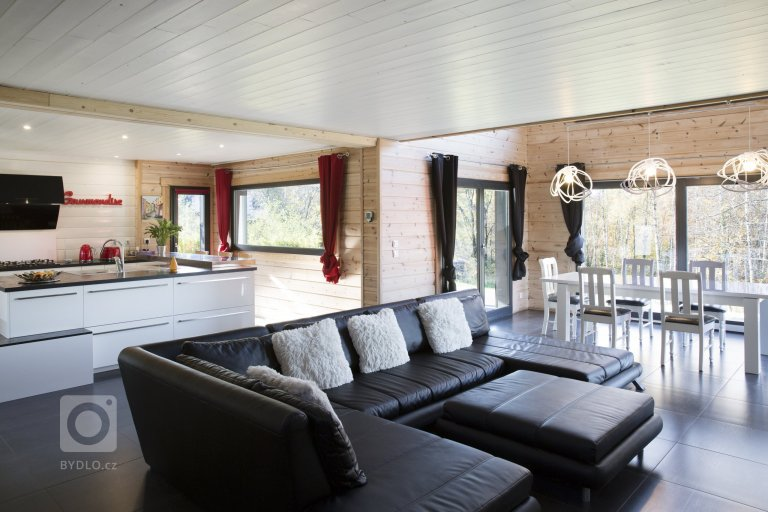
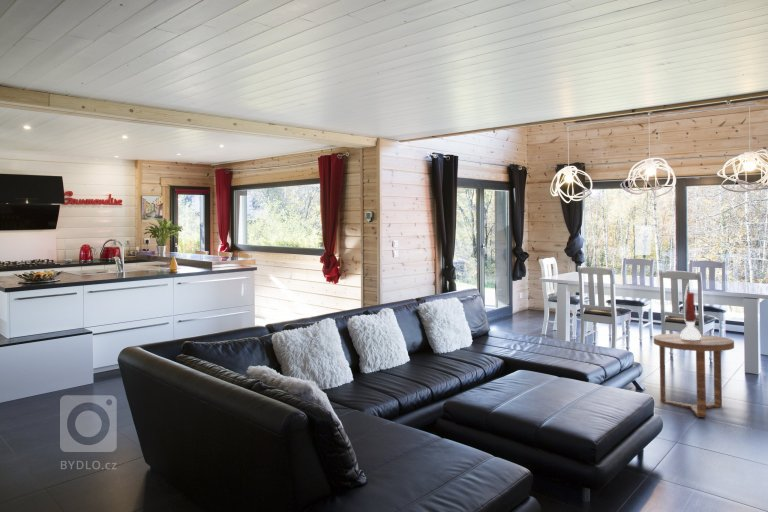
+ table lamp (690, 309)
+ side table (696, 373)
